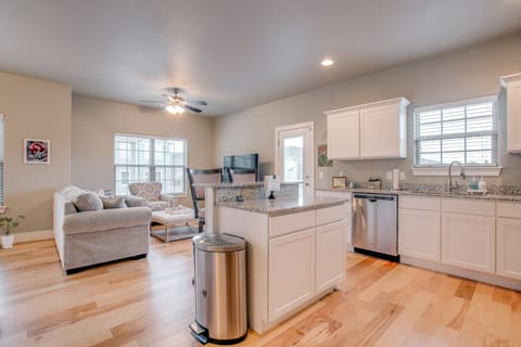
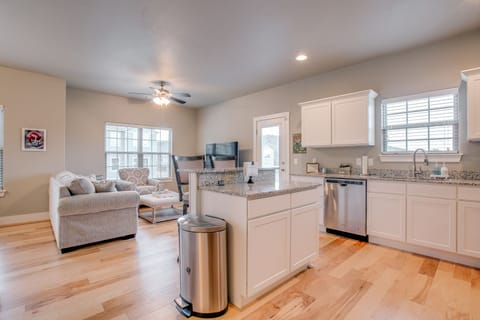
- house plant (10, 230)
